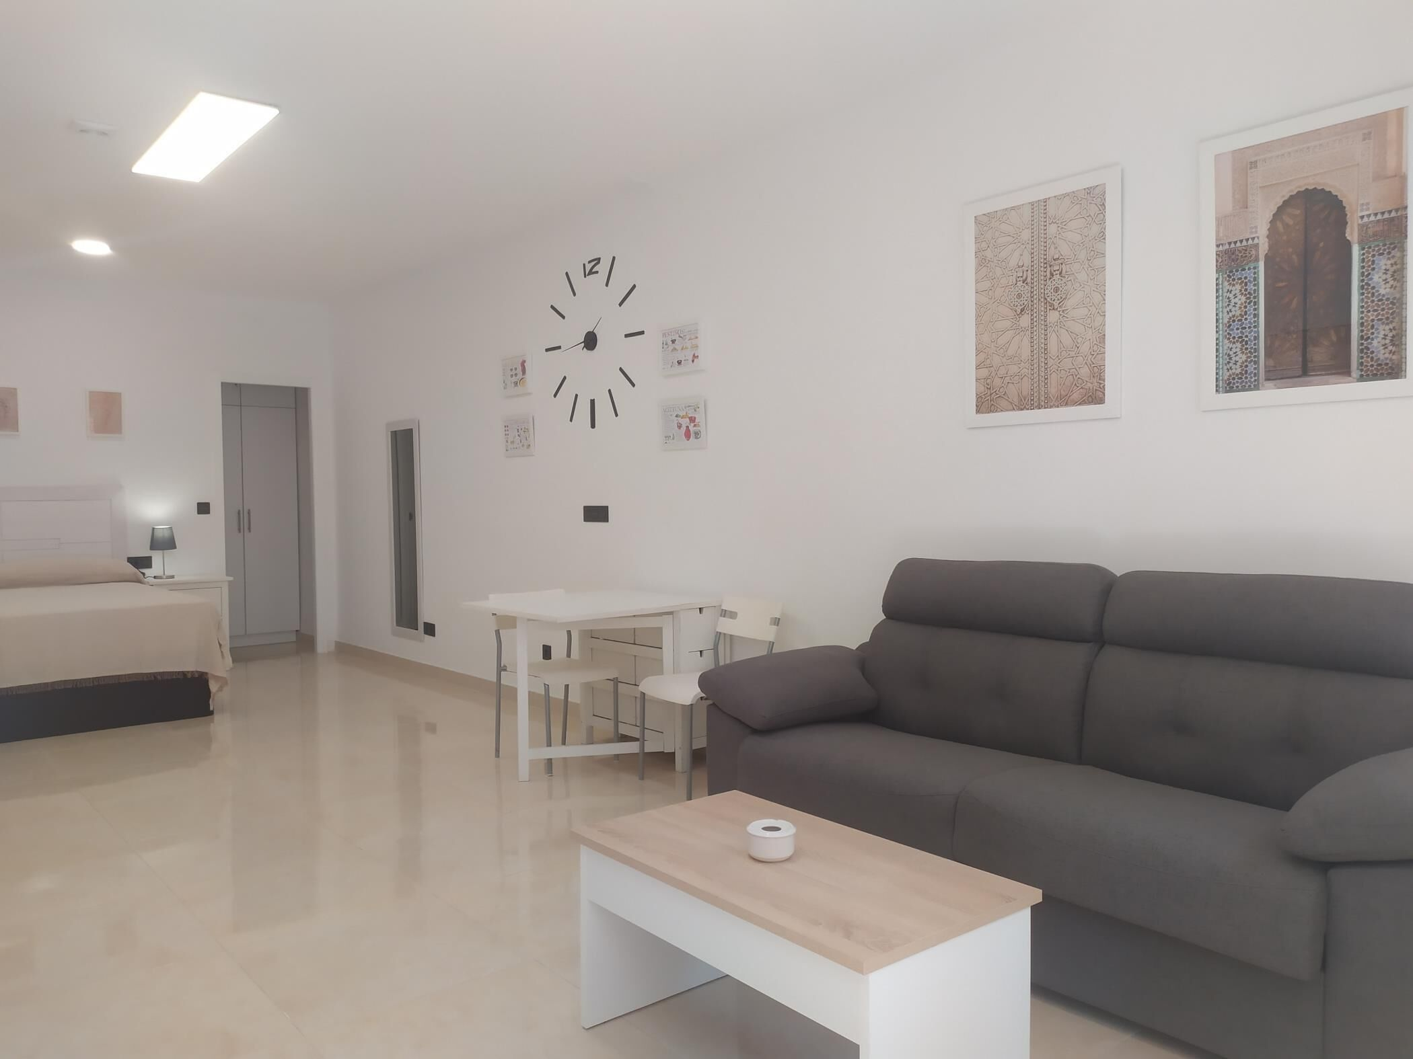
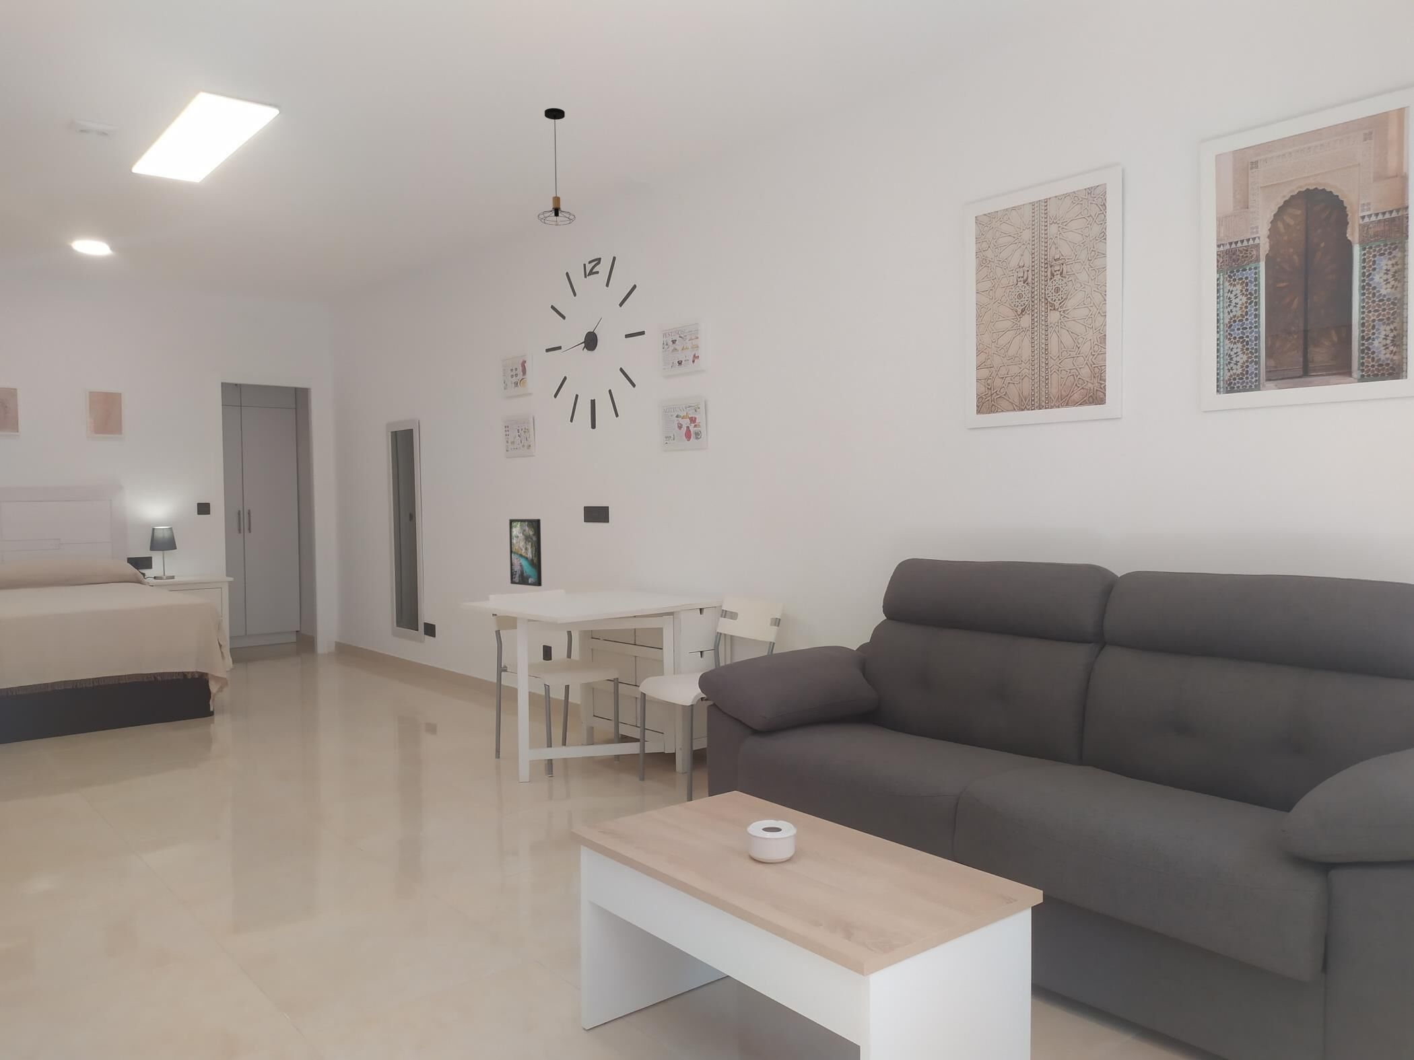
+ pendant light (556, 170)
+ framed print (524, 552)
